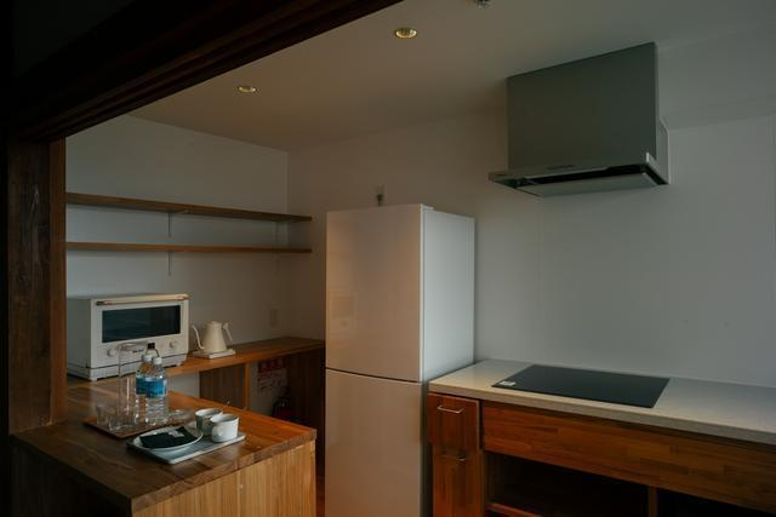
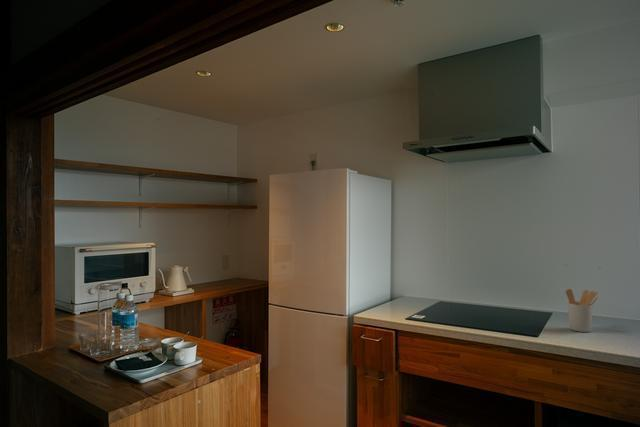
+ utensil holder (583, 309)
